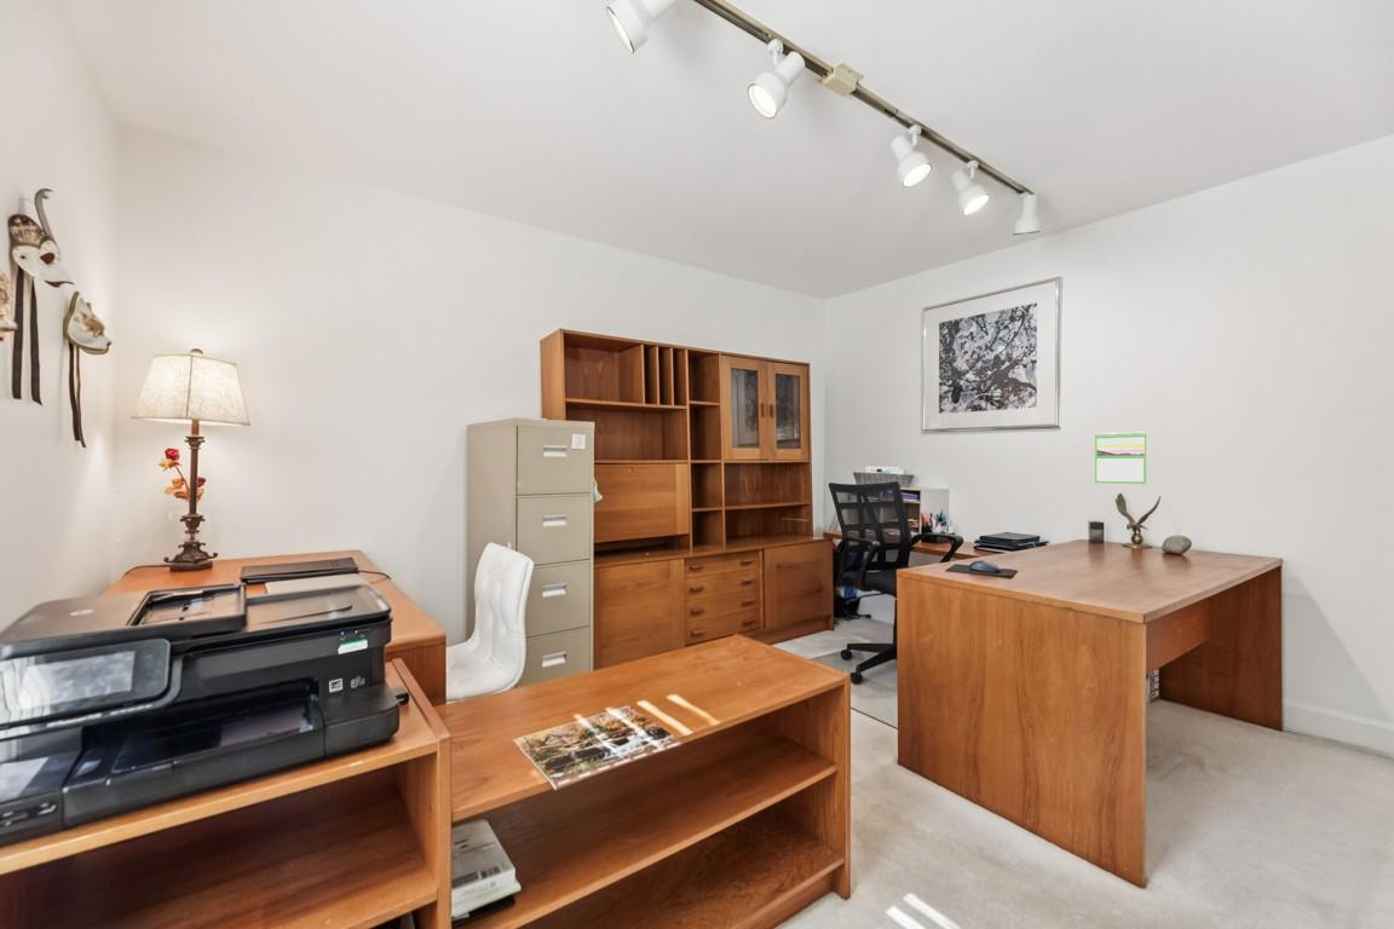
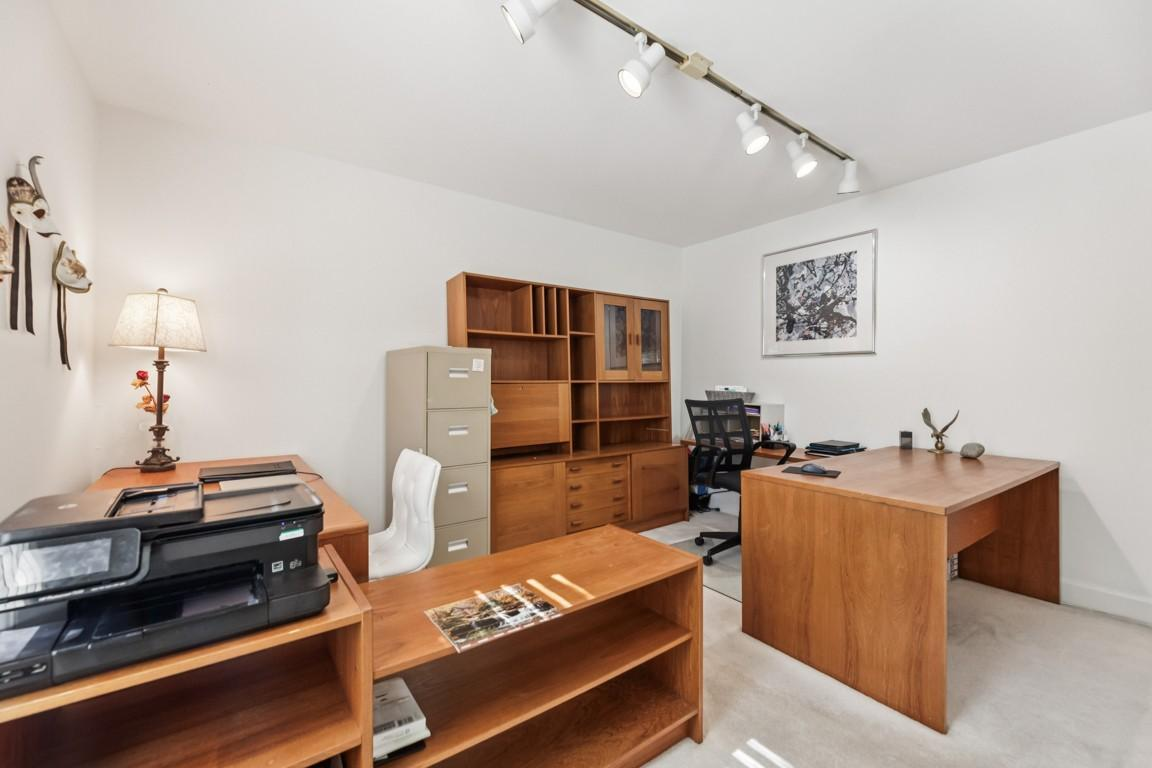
- calendar (1119, 457)
